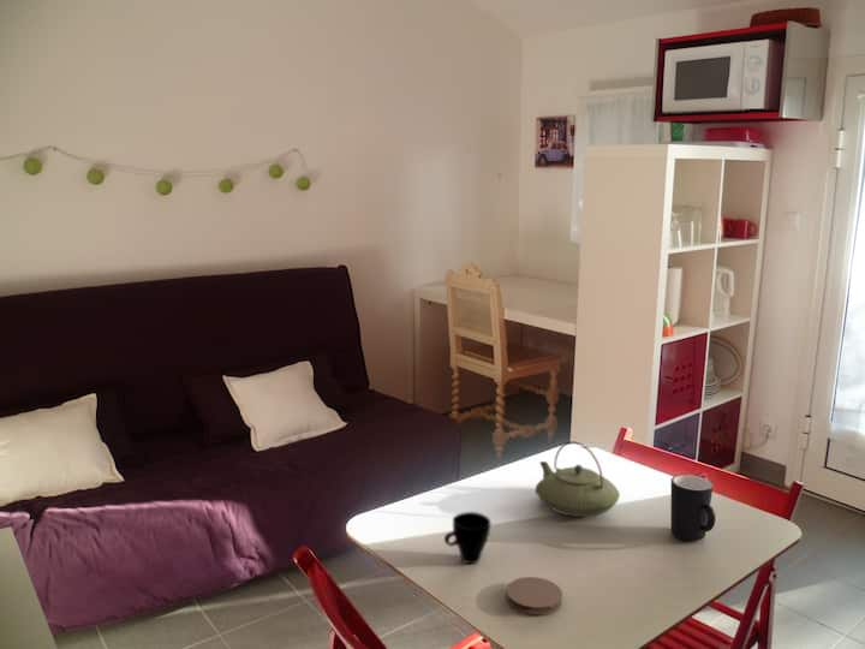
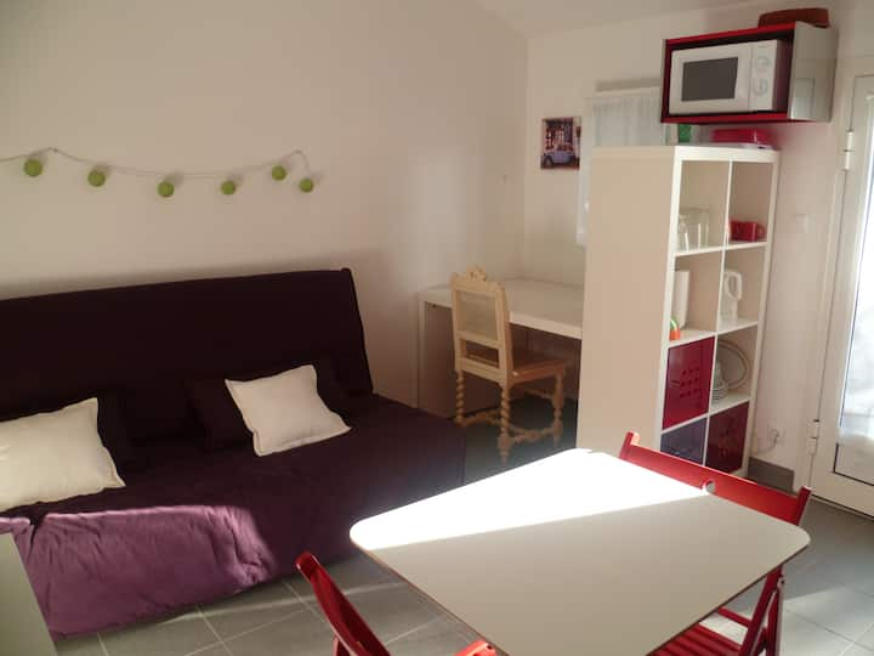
- teapot (573, 472)
- mug (694, 511)
- cup (465, 541)
- coaster (533, 595)
